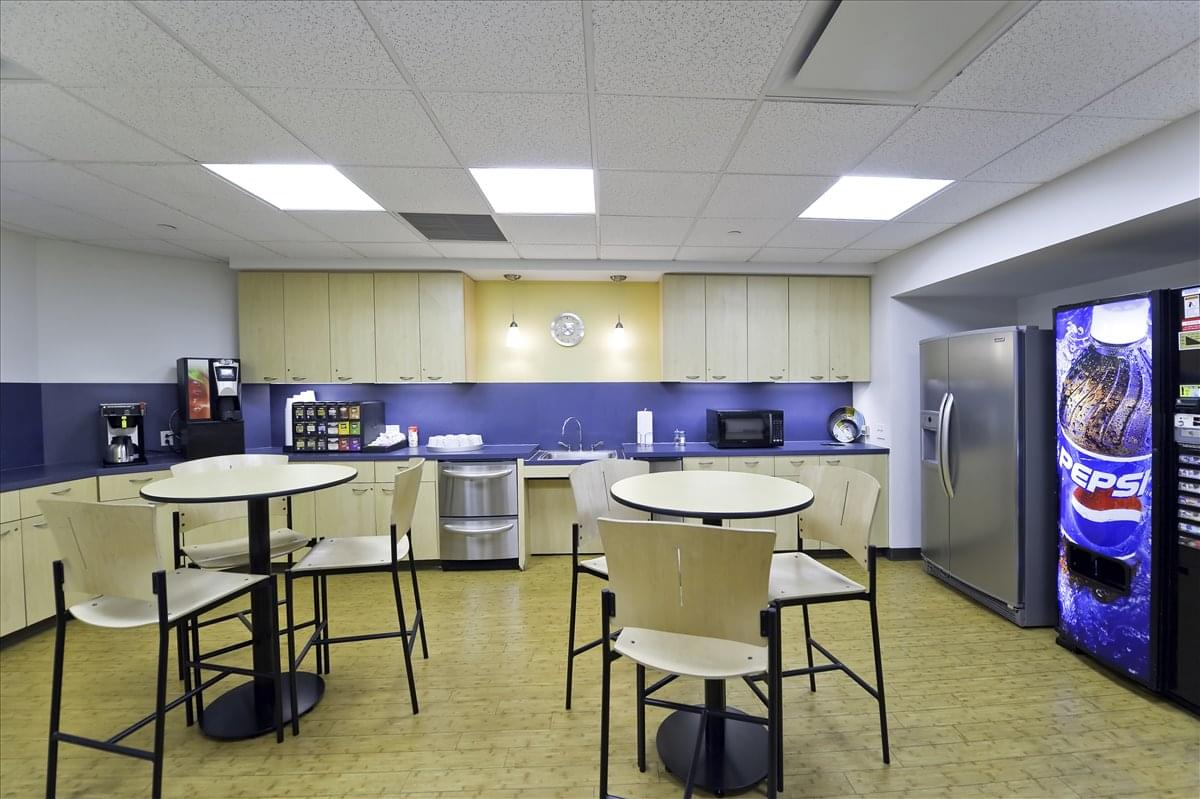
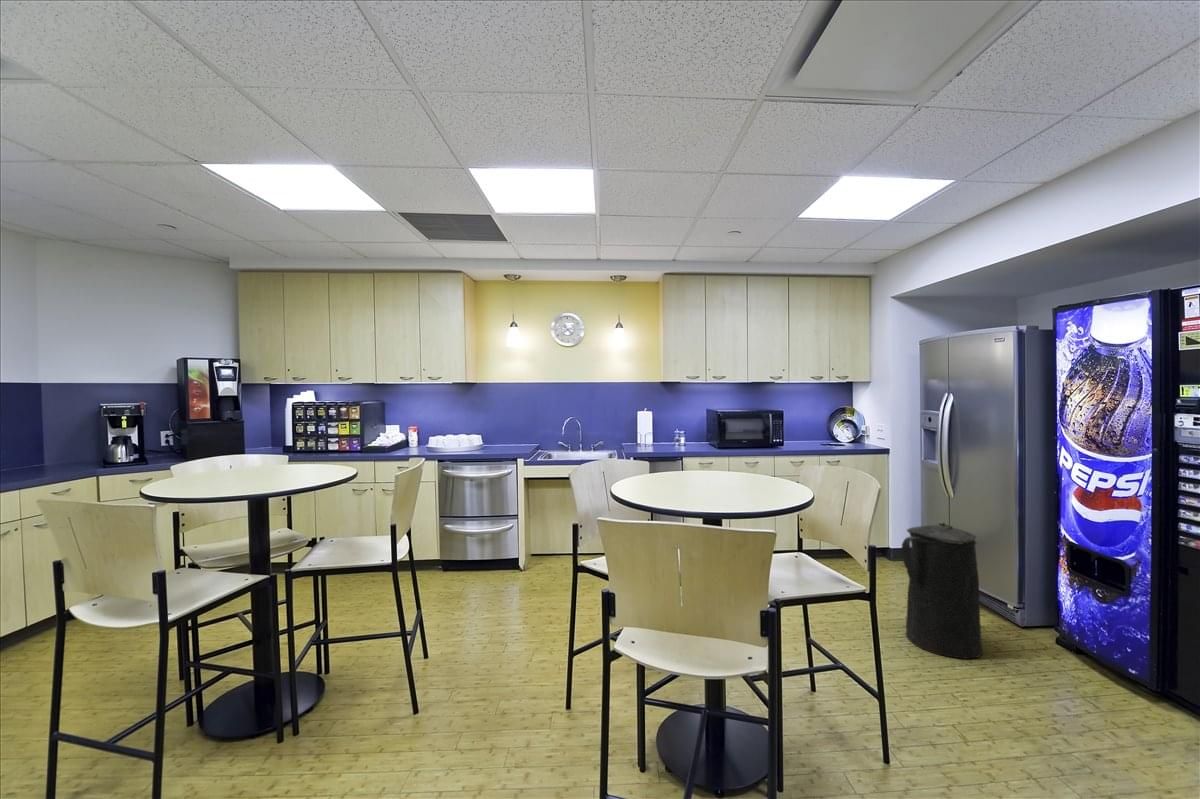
+ trash can (940, 583)
